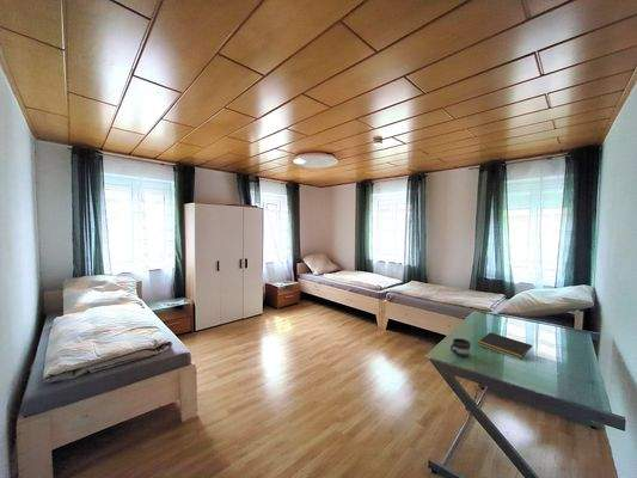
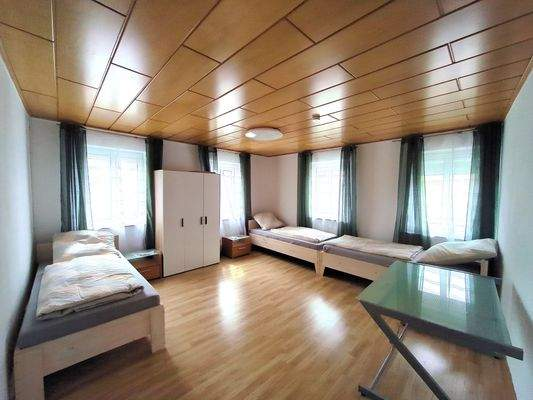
- mug (460, 348)
- notepad (503, 344)
